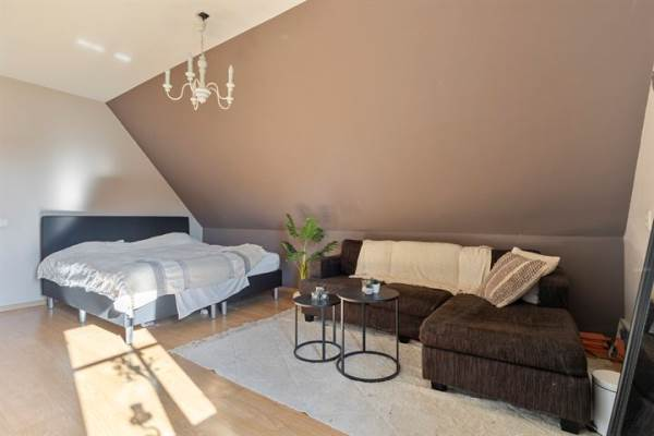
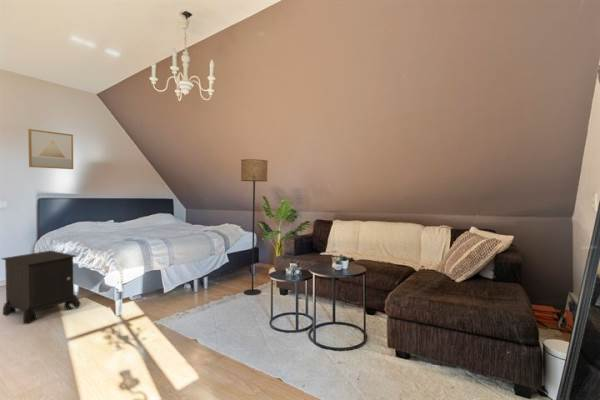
+ nightstand (41, 284)
+ floor lamp (253, 227)
+ wall art (51, 150)
